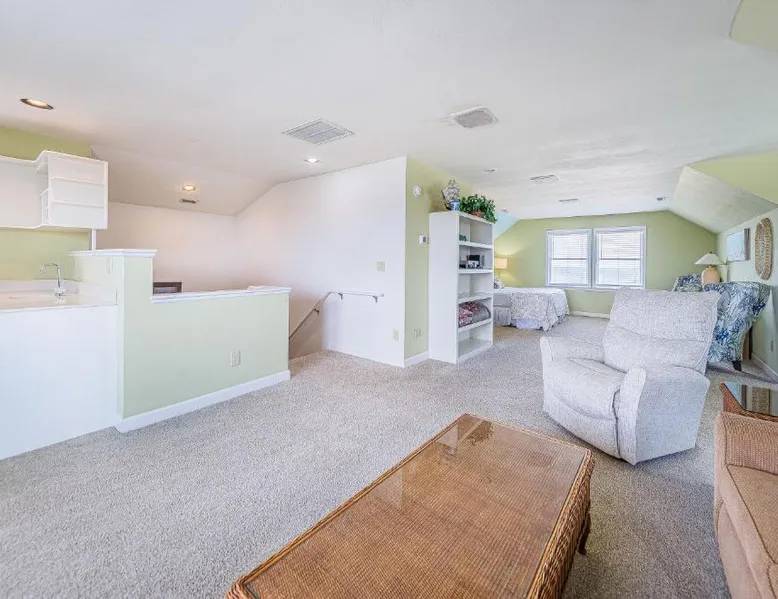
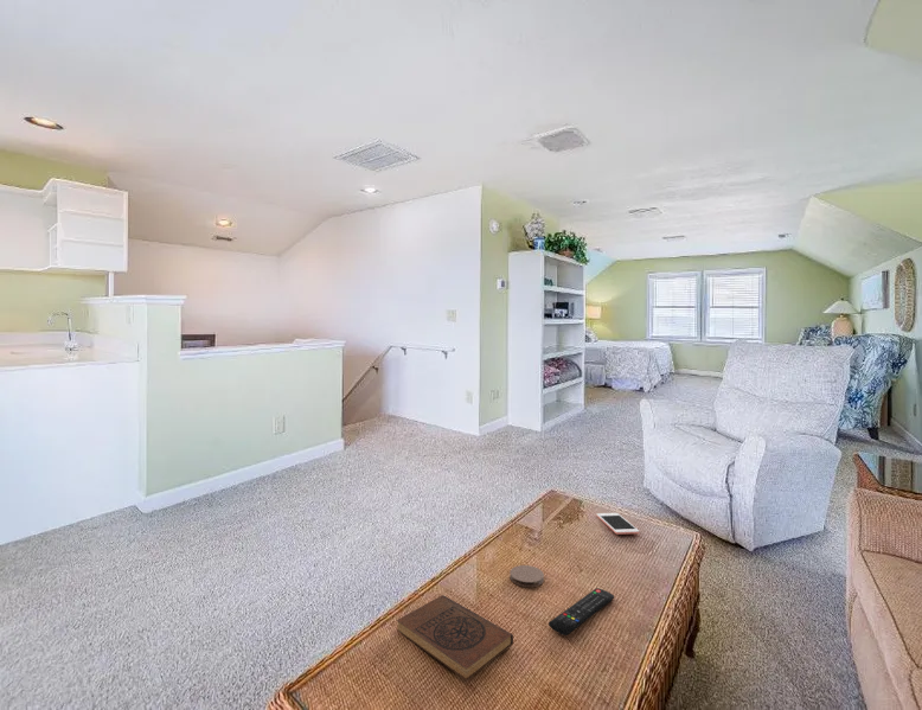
+ book (453, 632)
+ cell phone (616, 523)
+ remote control (583, 609)
+ coaster (526, 575)
